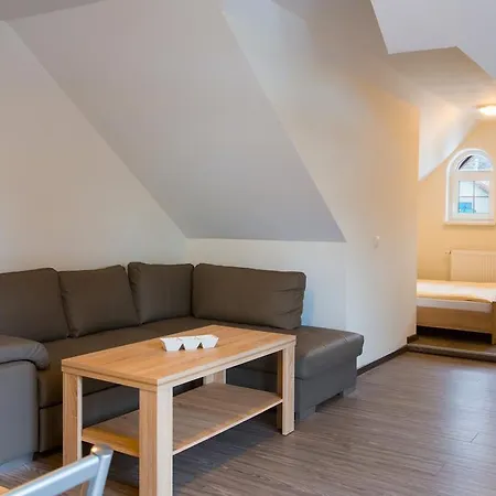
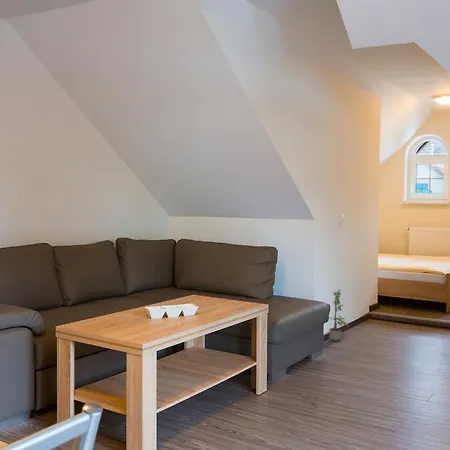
+ potted plant (338, 314)
